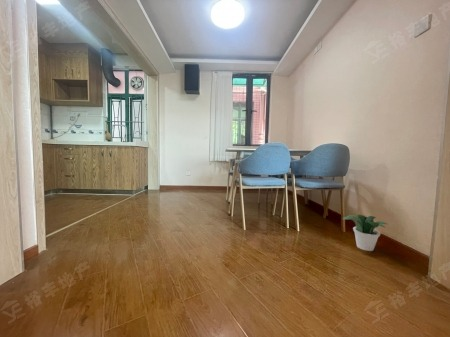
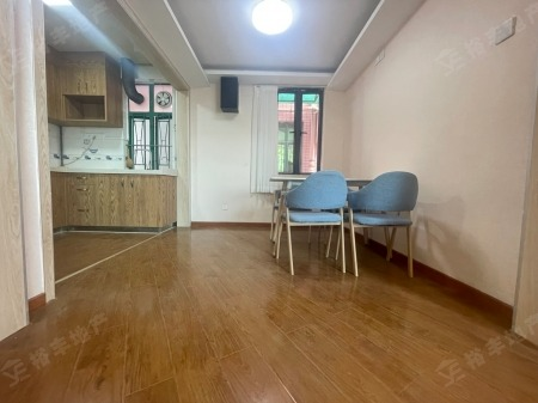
- potted plant (363, 232)
